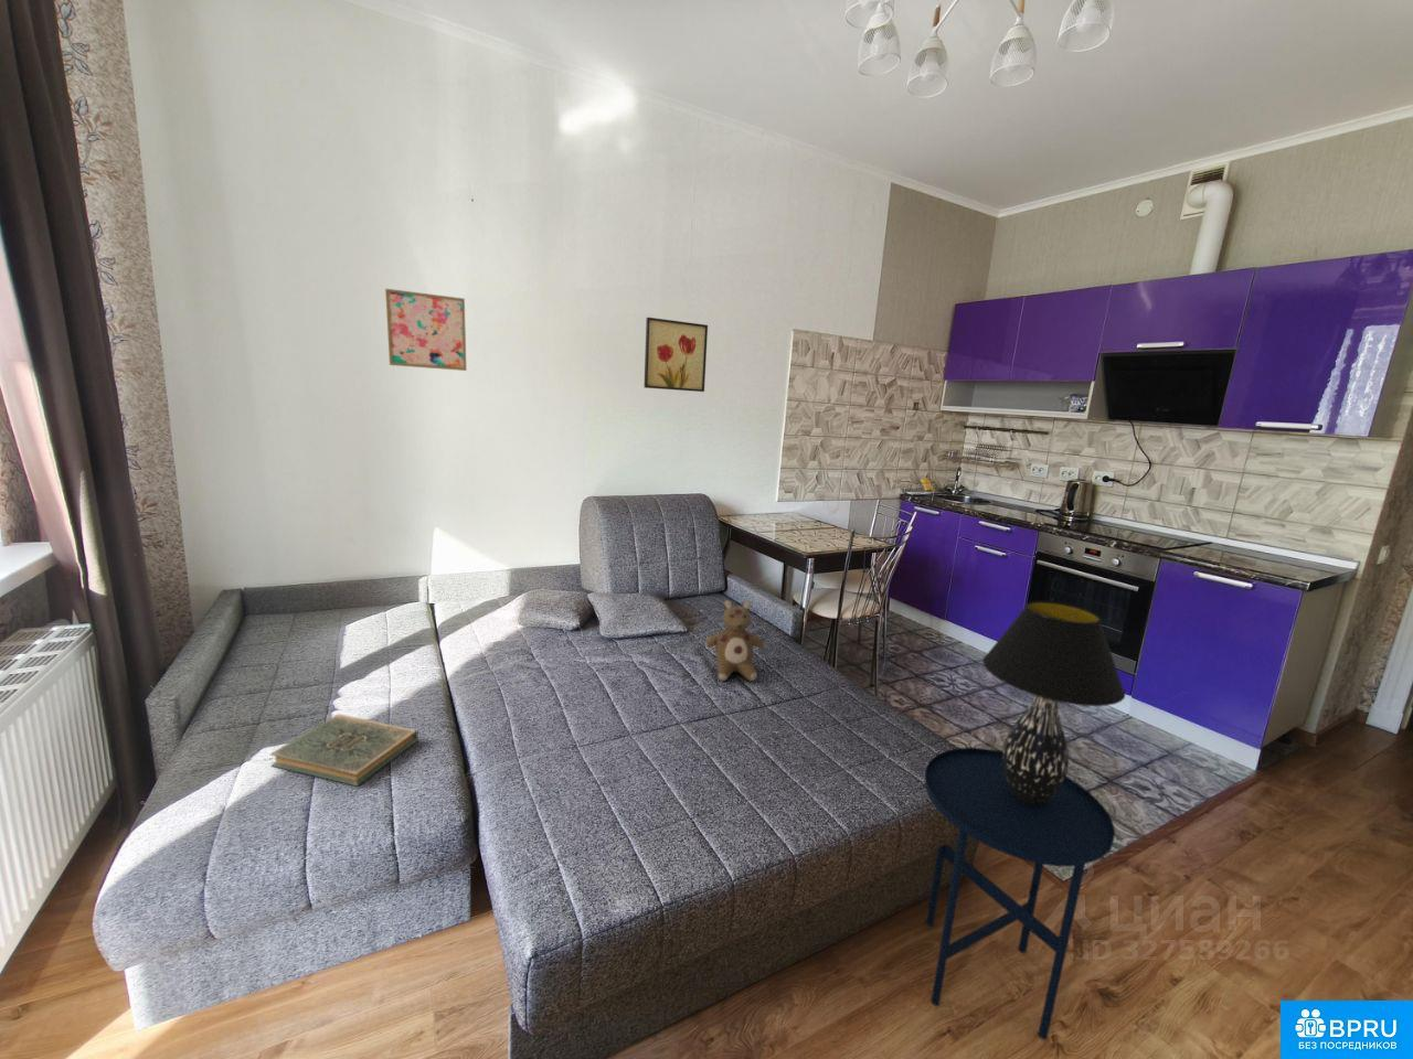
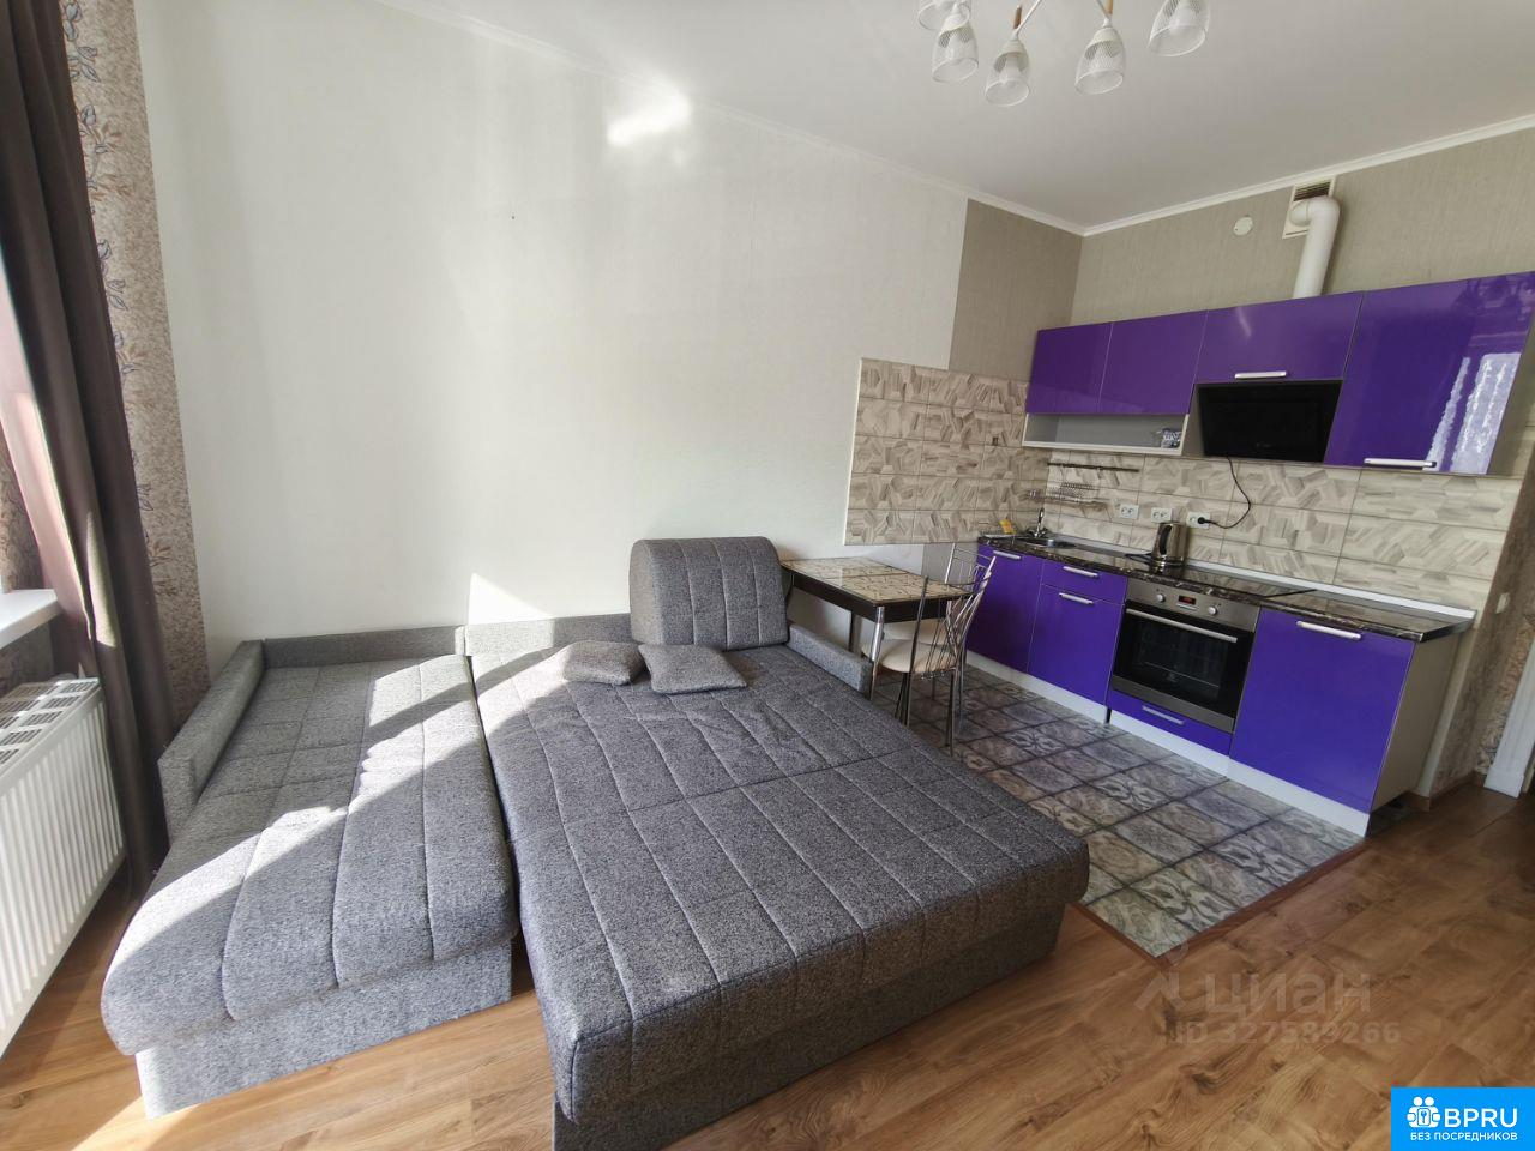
- wall art (675, 355)
- table lamp (1045, 706)
- side table (997, 888)
- stuffed bear (737, 637)
- book (347, 746)
- wall art (427, 331)
